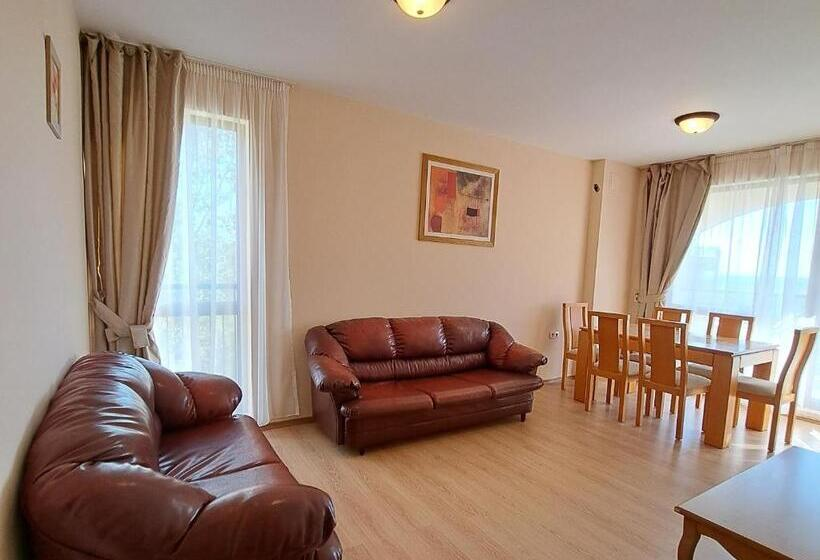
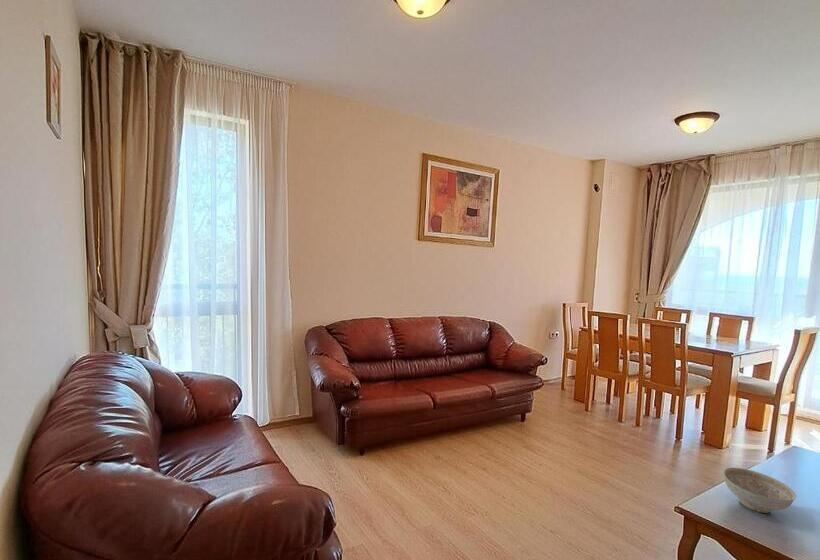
+ decorative bowl (756, 494)
